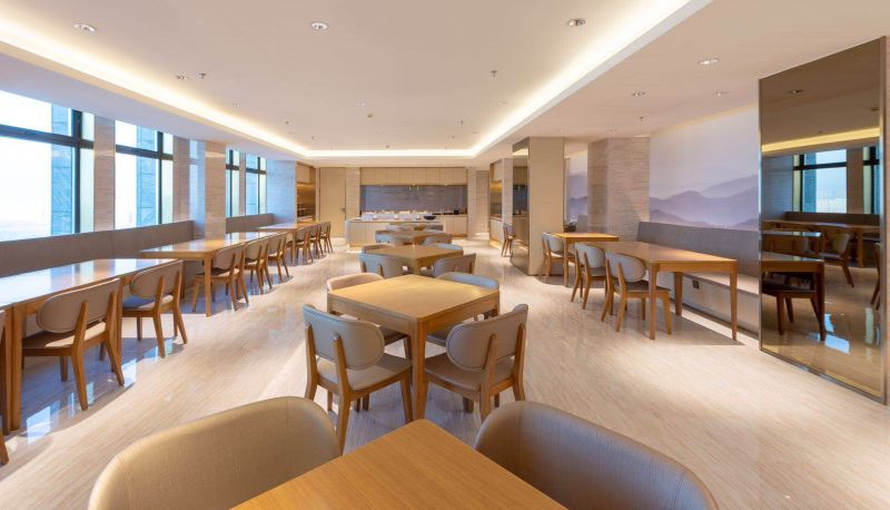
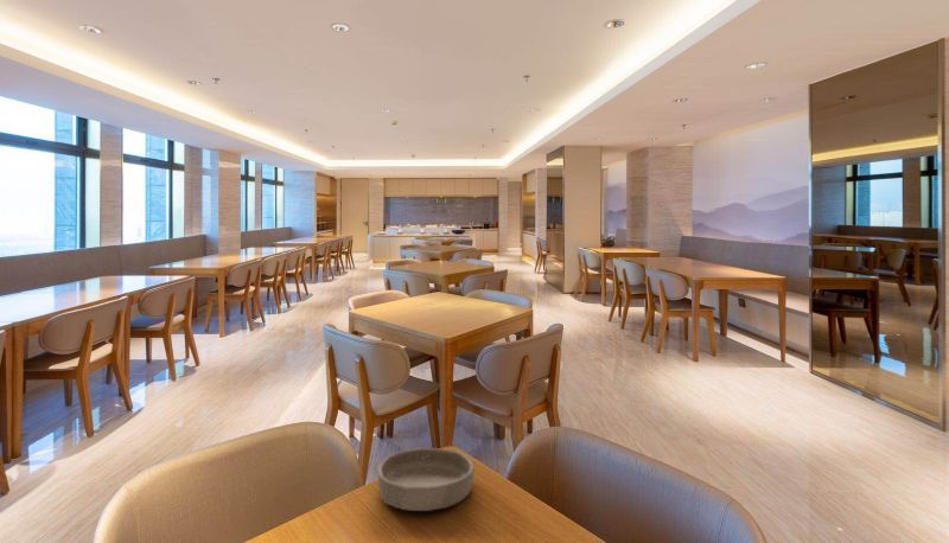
+ bowl (426, 478)
